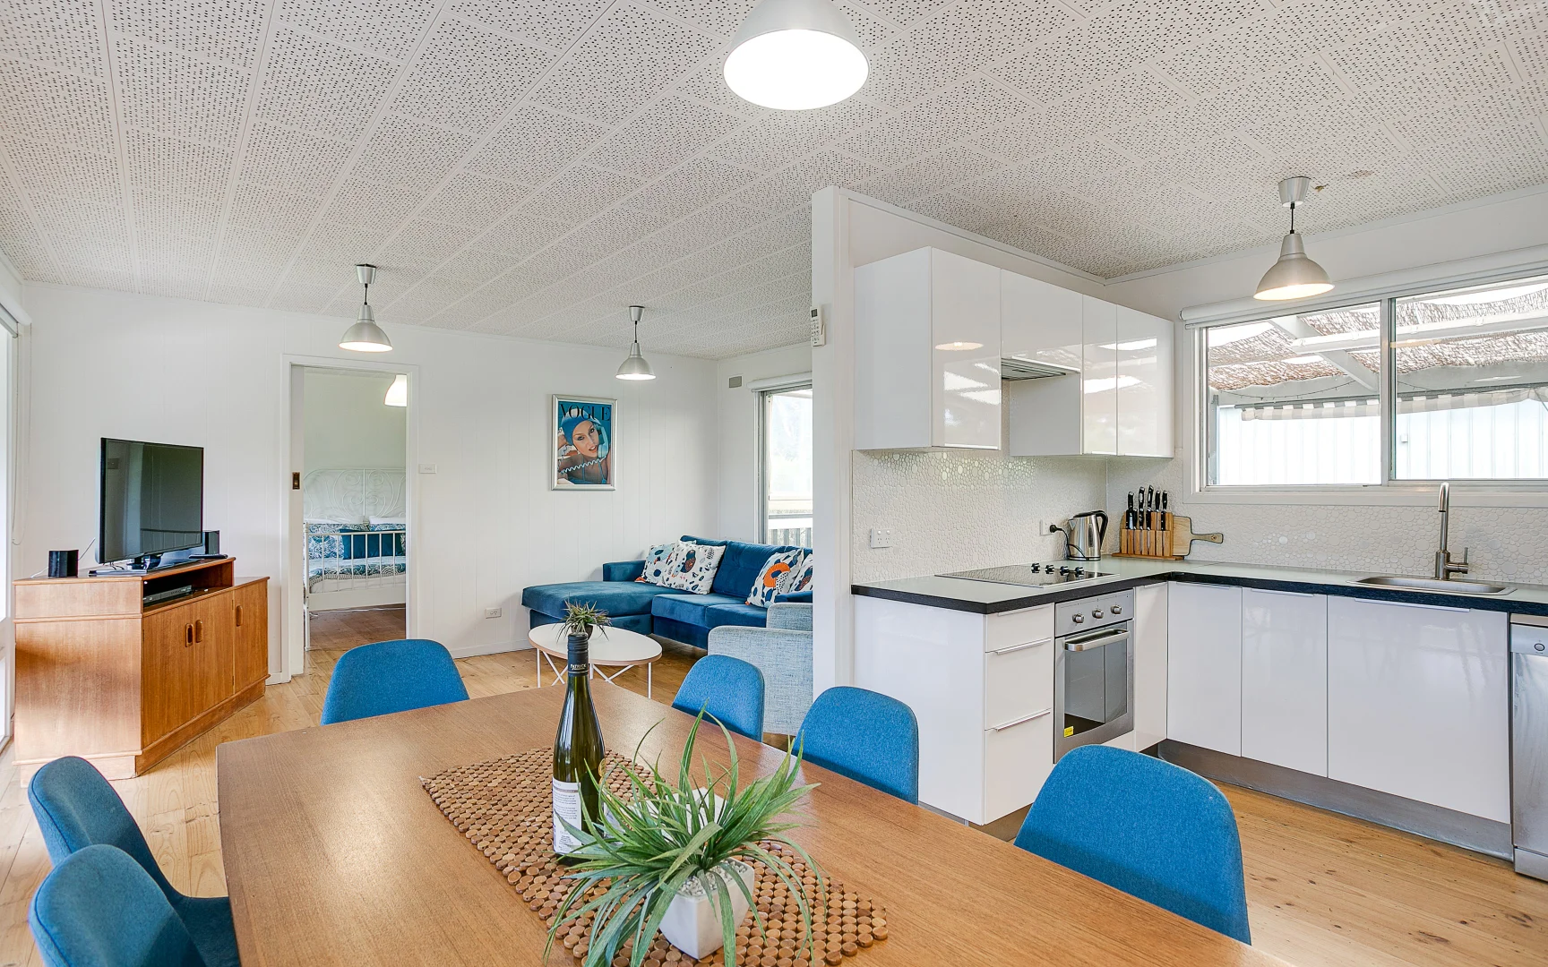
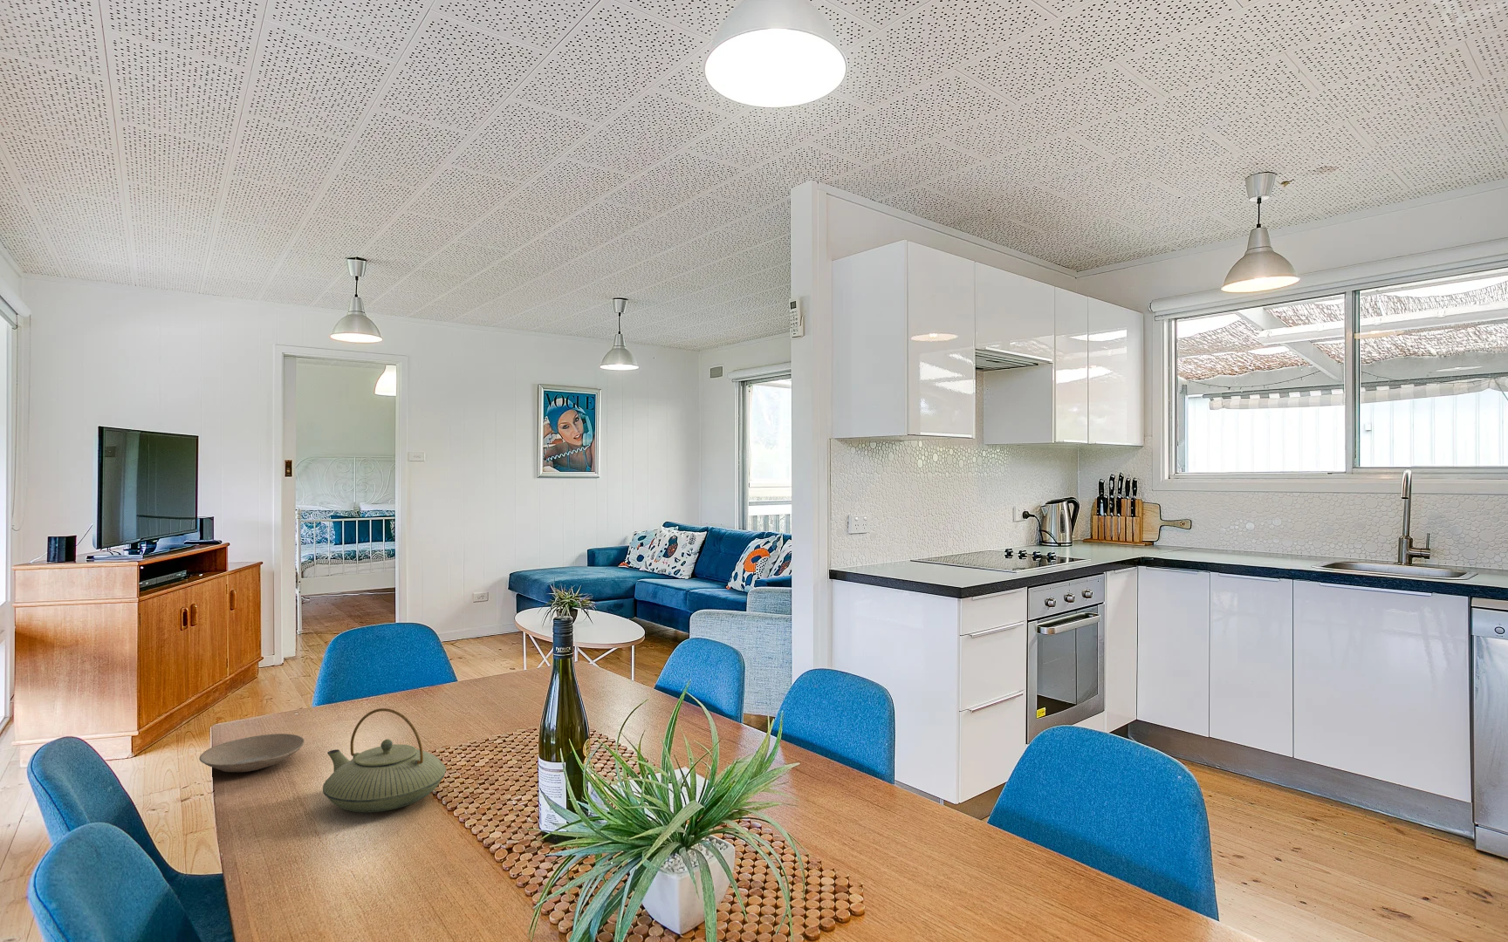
+ plate (253, 755)
+ teapot (380, 752)
